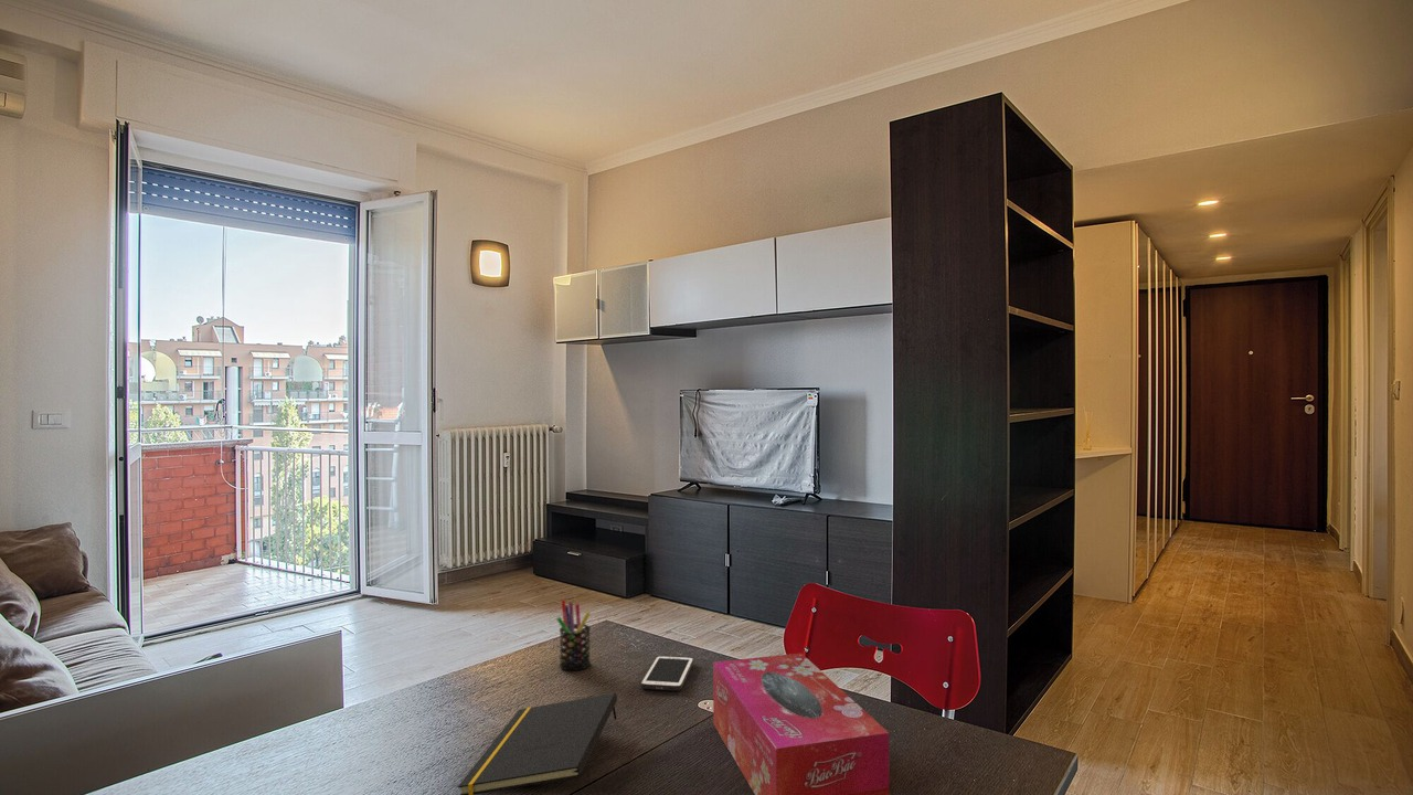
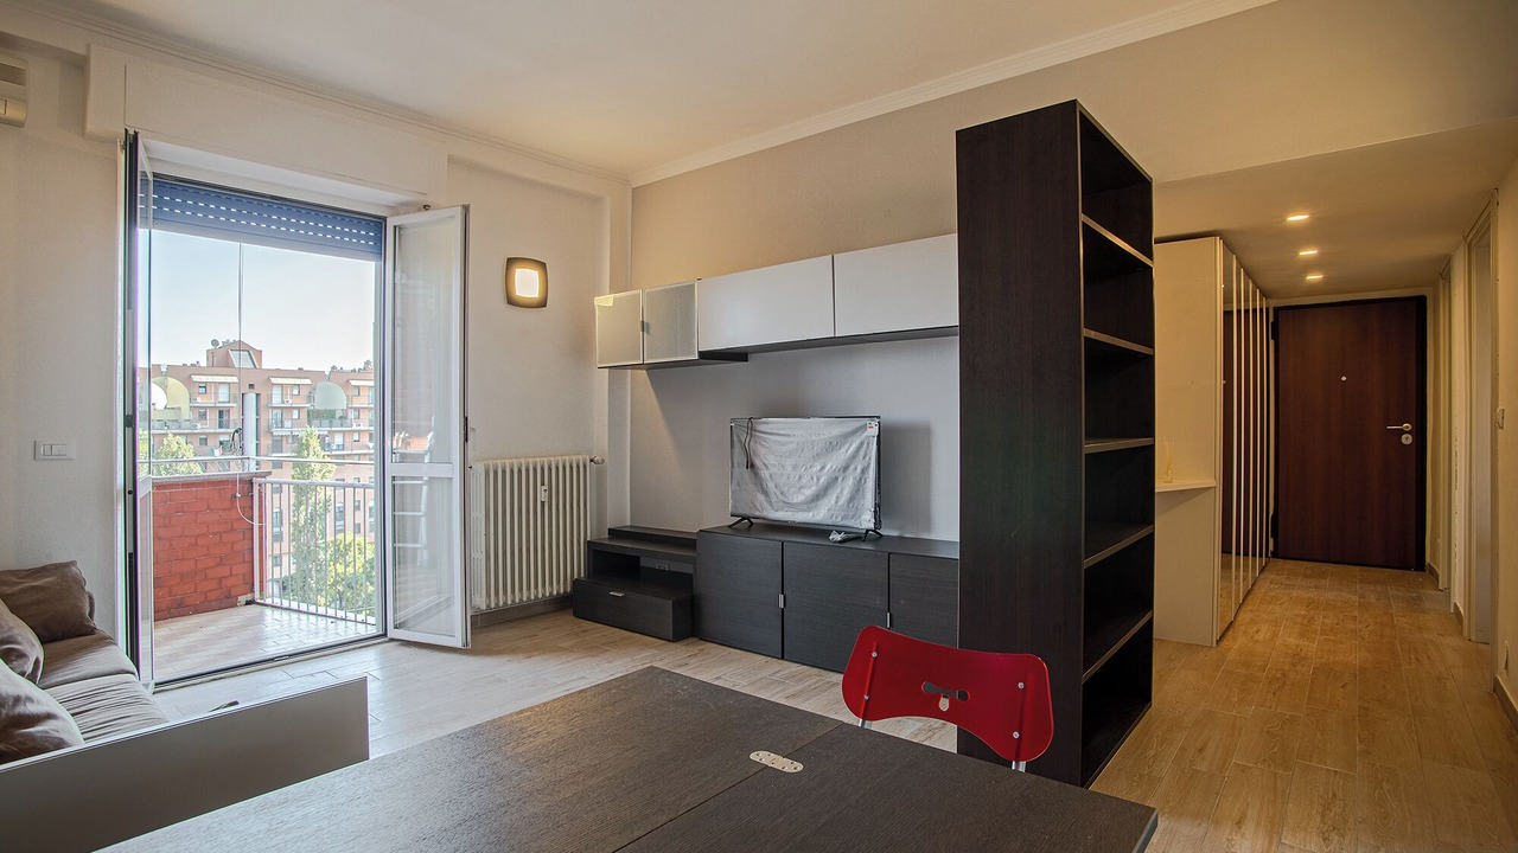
- cell phone (668, 671)
- notepad (545, 739)
- tissue box (790, 728)
- pen holder (571, 634)
